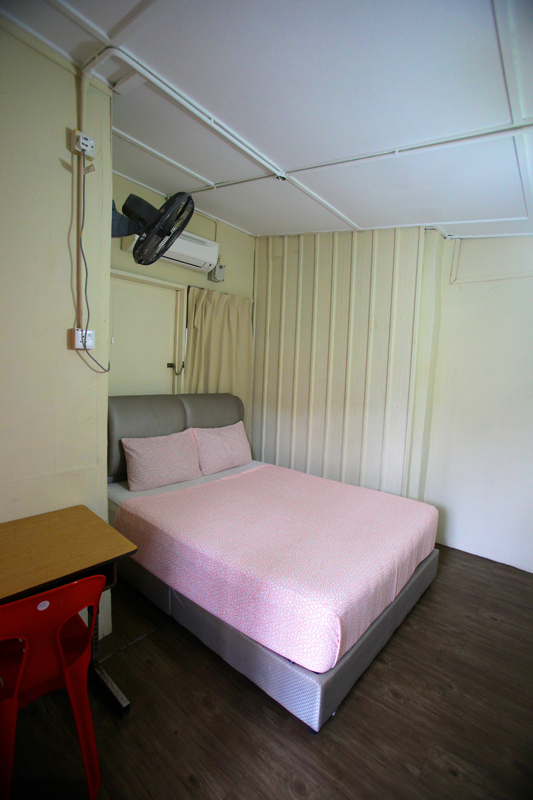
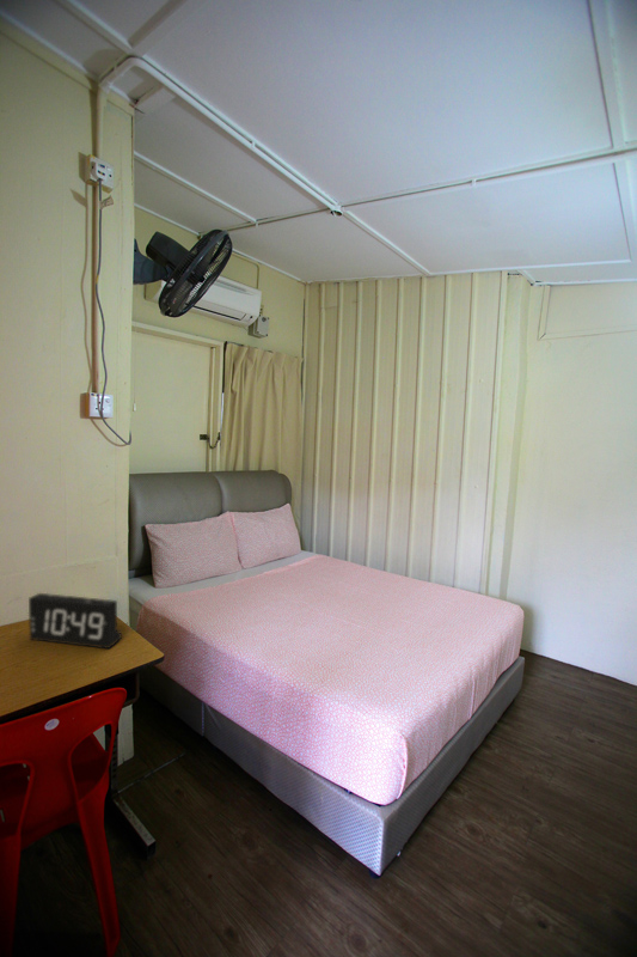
+ alarm clock (75, 617)
